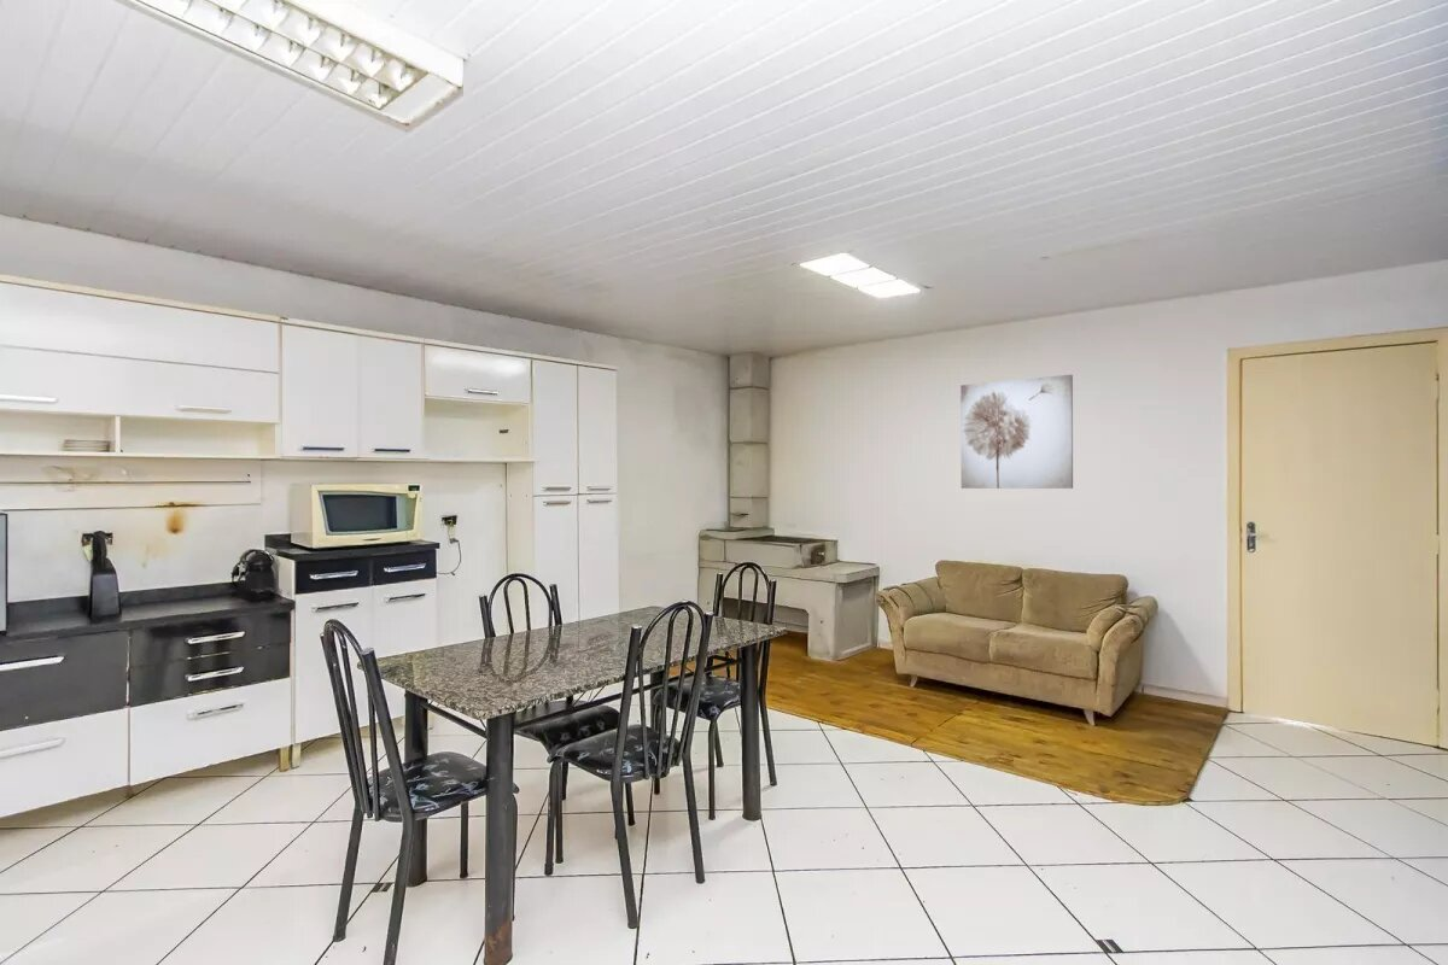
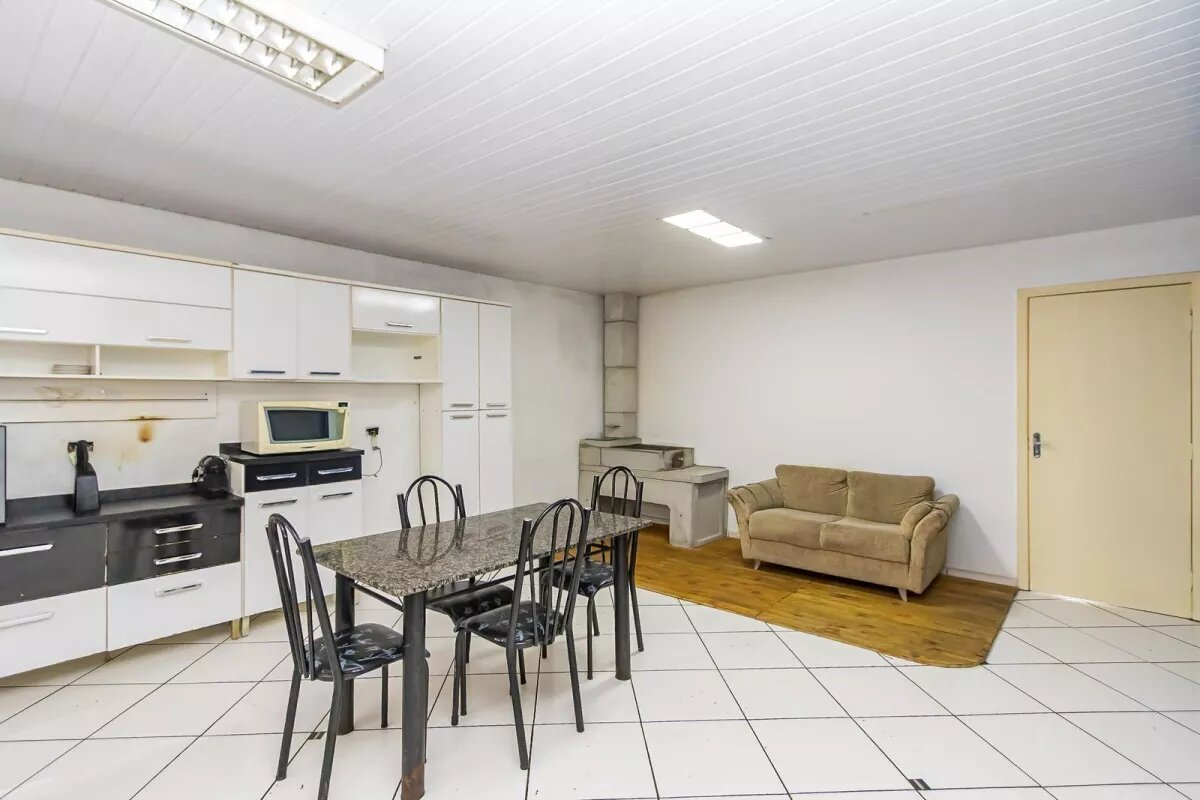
- wall art (1014, 434)
